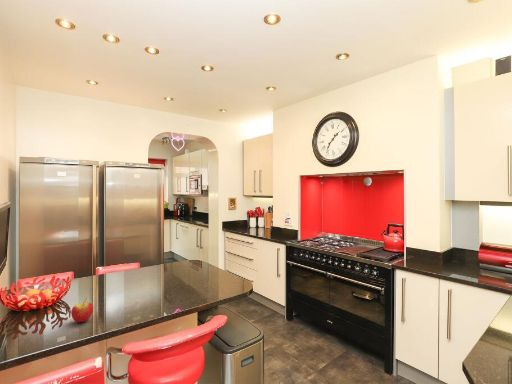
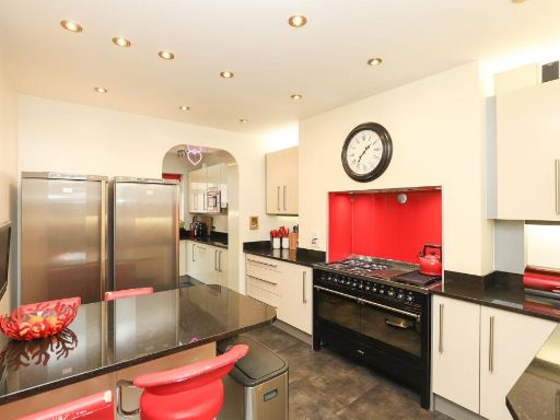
- apple (82, 309)
